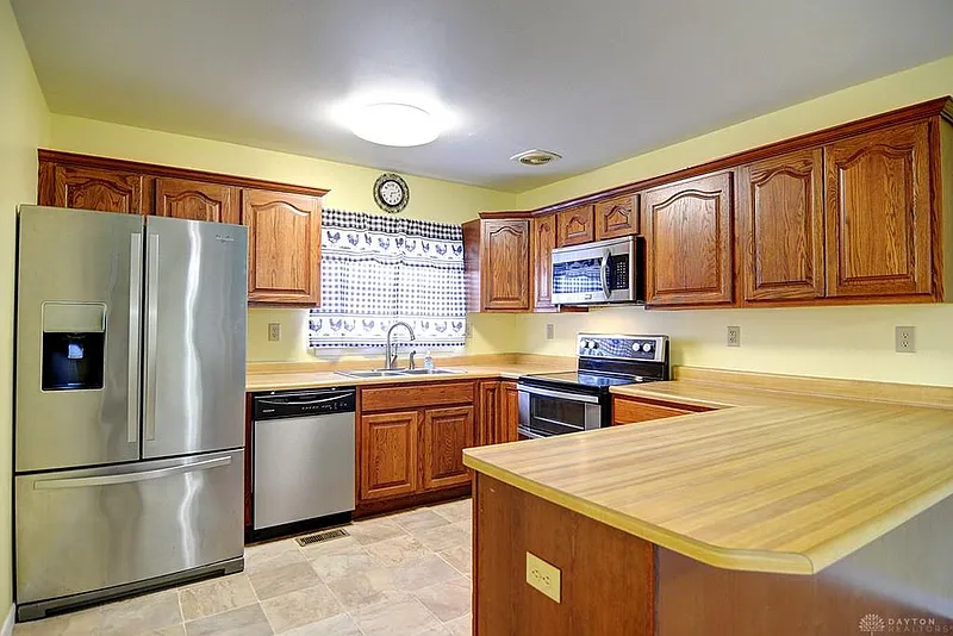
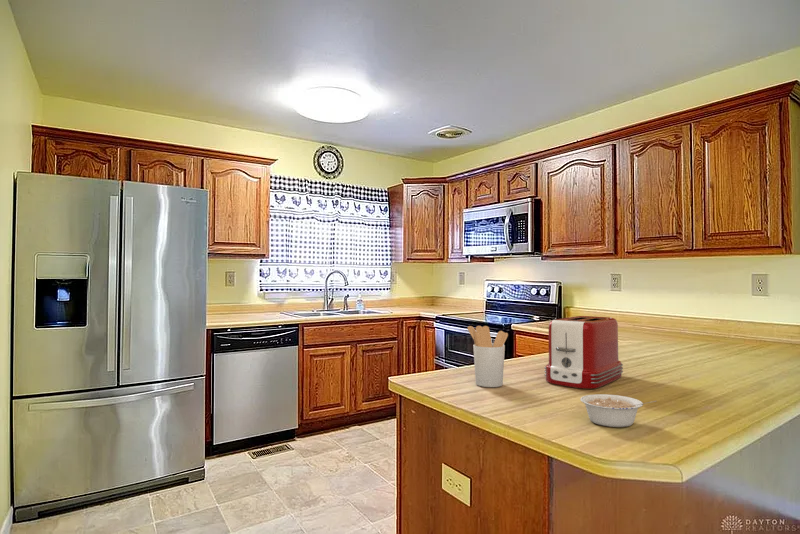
+ utensil holder (485, 353)
+ toaster (584, 348)
+ legume (613, 409)
